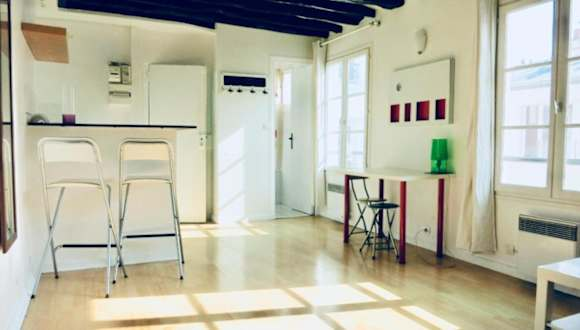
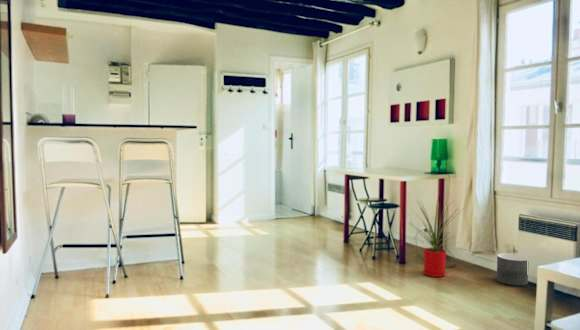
+ house plant (435, 234)
+ planter (512, 269)
